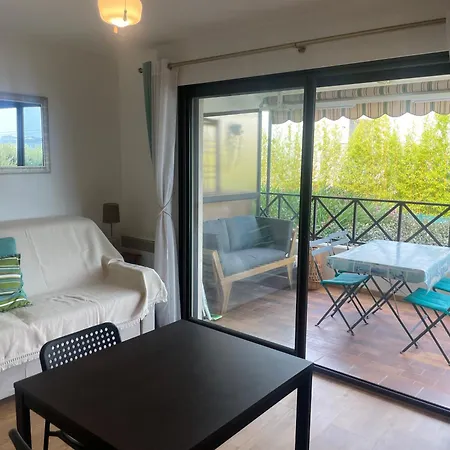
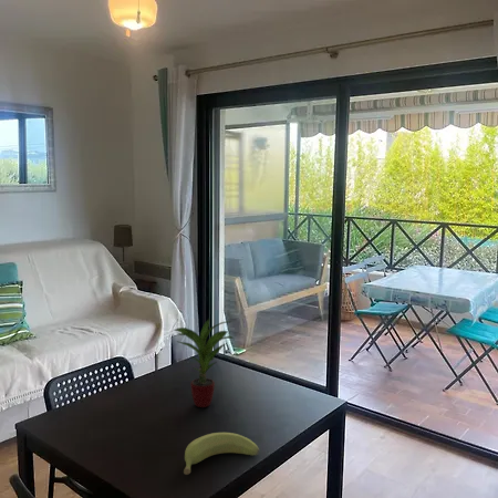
+ banana (216, 452)
+ potted plant (199, 363)
